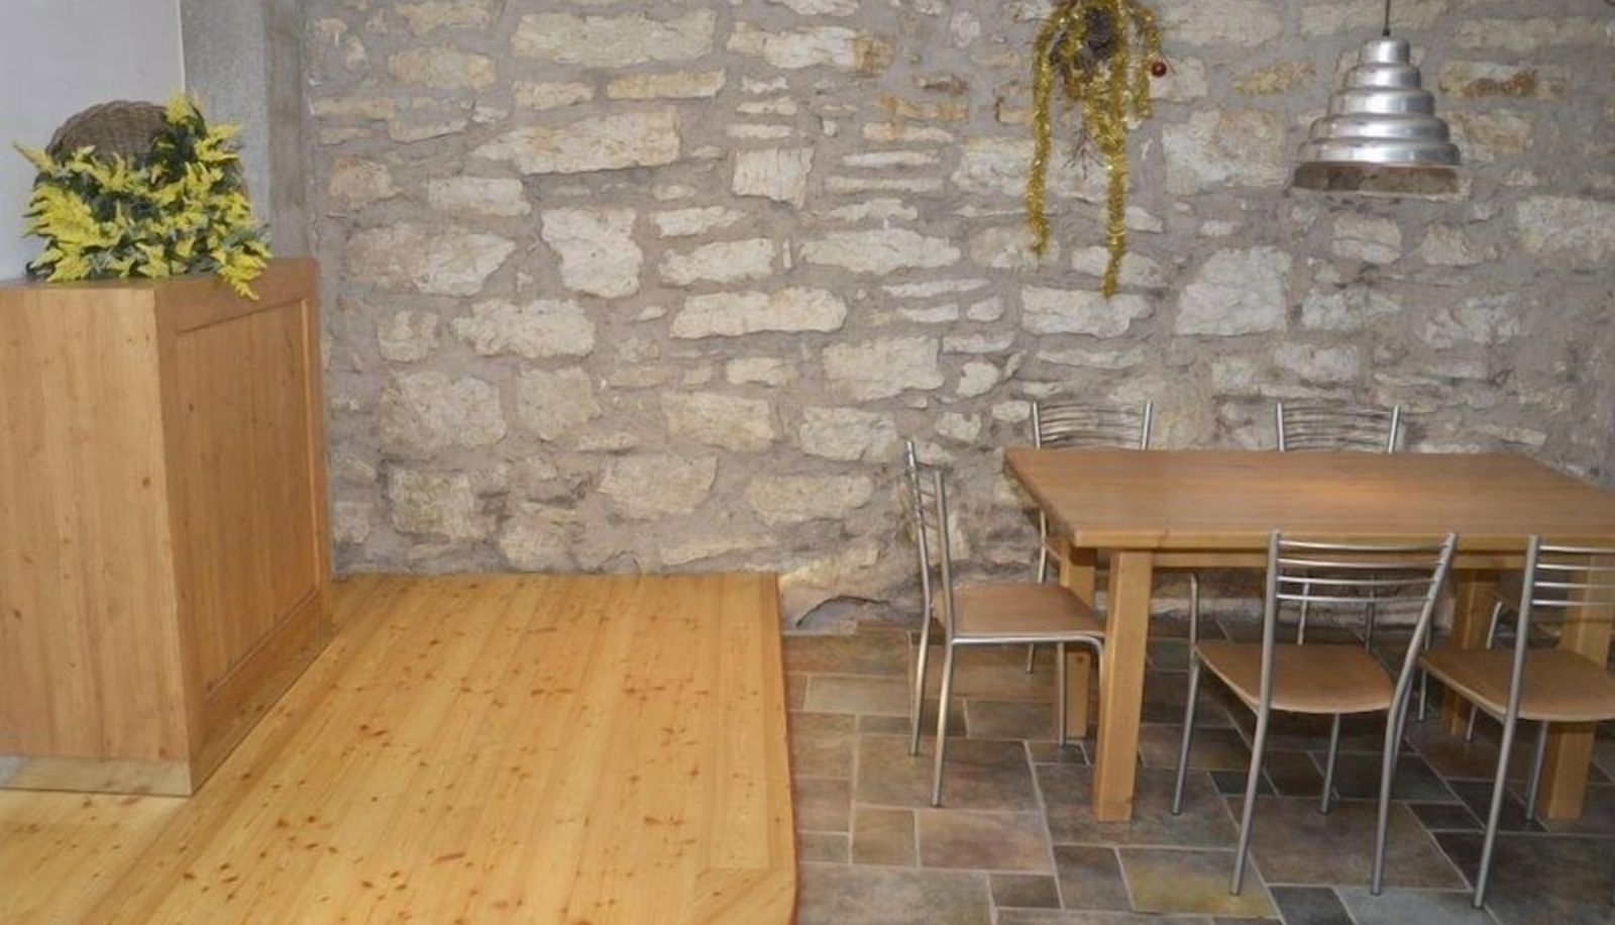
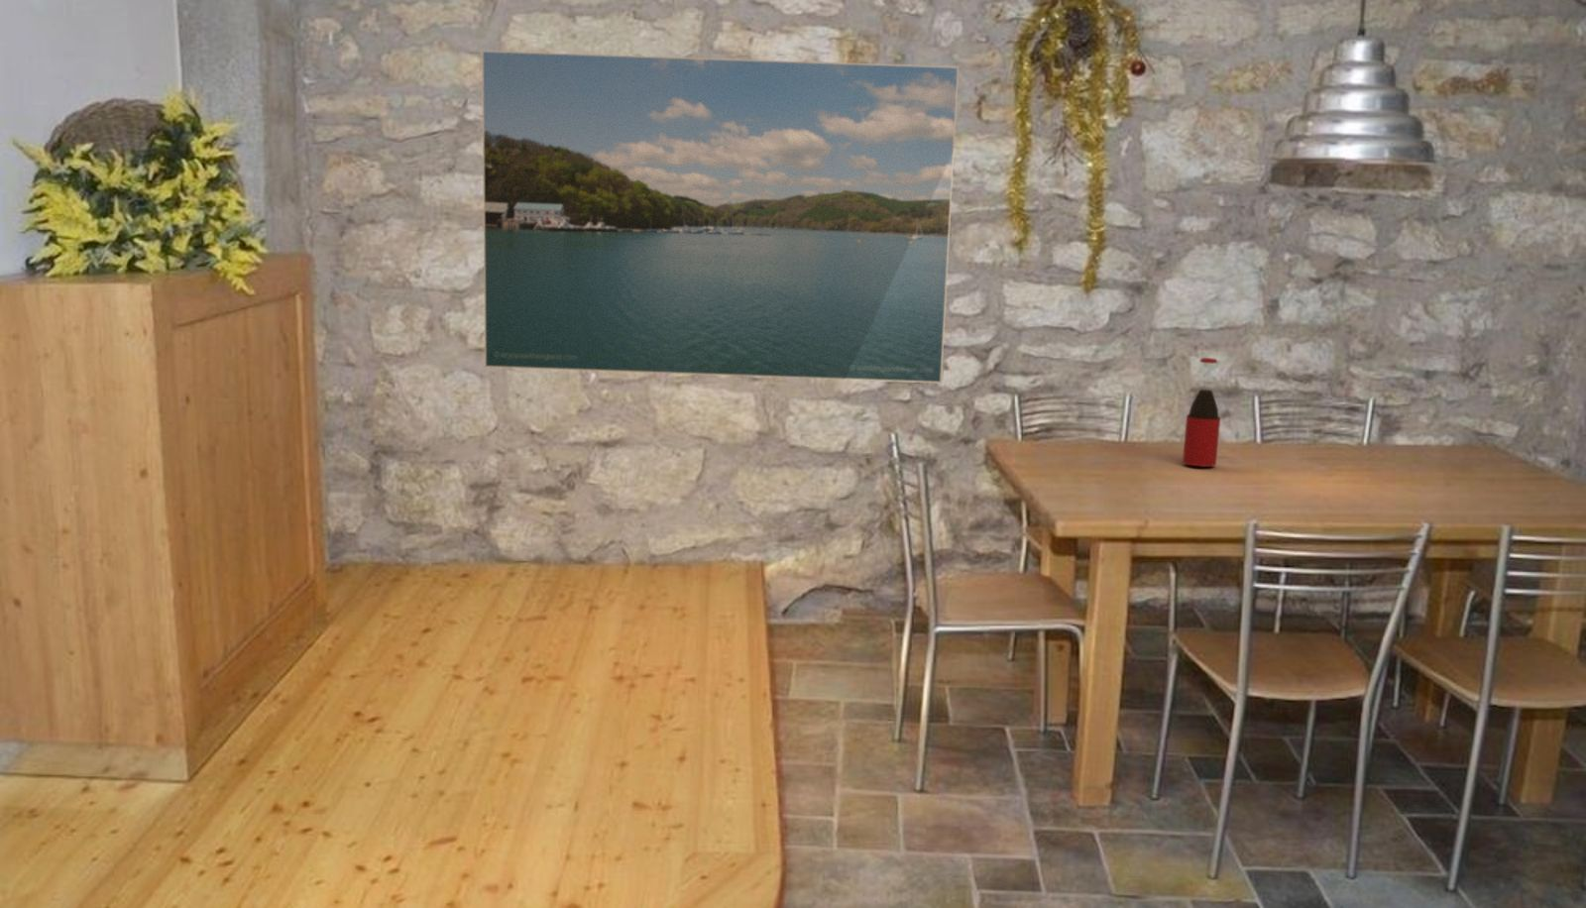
+ bottle (1204, 413)
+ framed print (717, 220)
